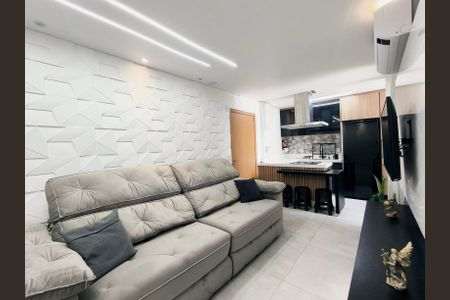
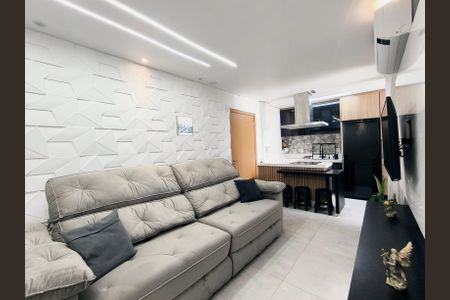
+ wall art (185, 126)
